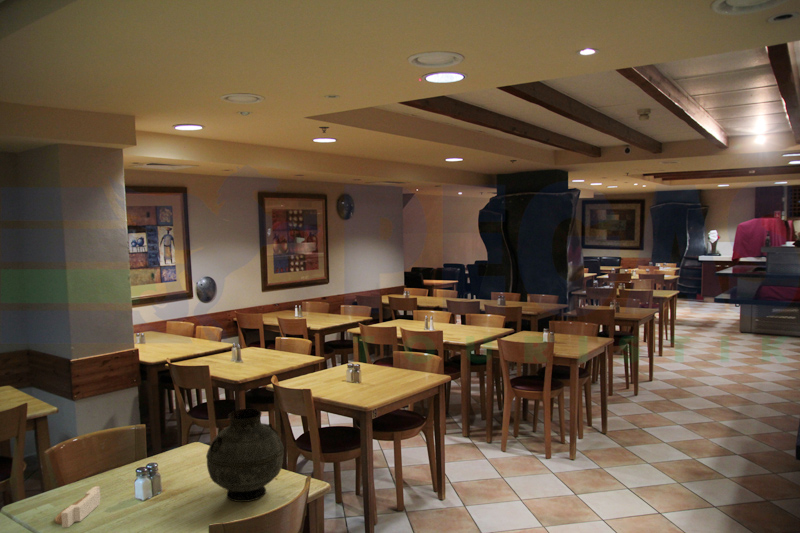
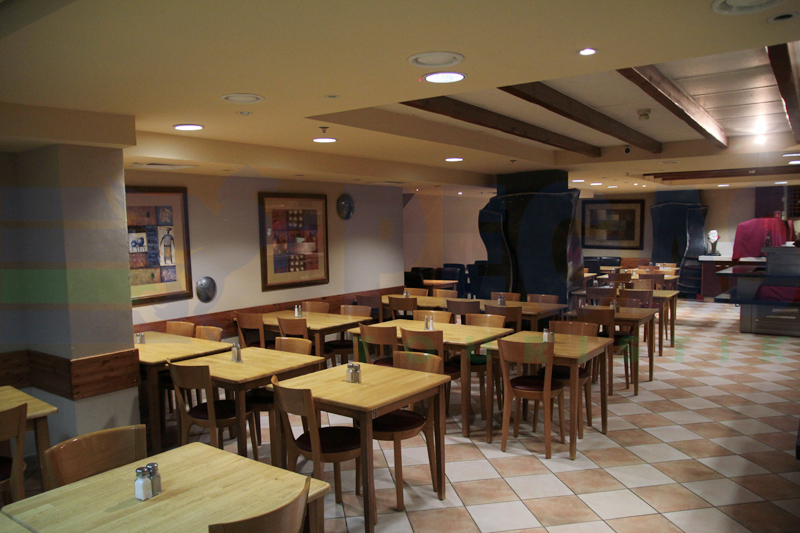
- vase (245, 453)
- architectural model (76, 506)
